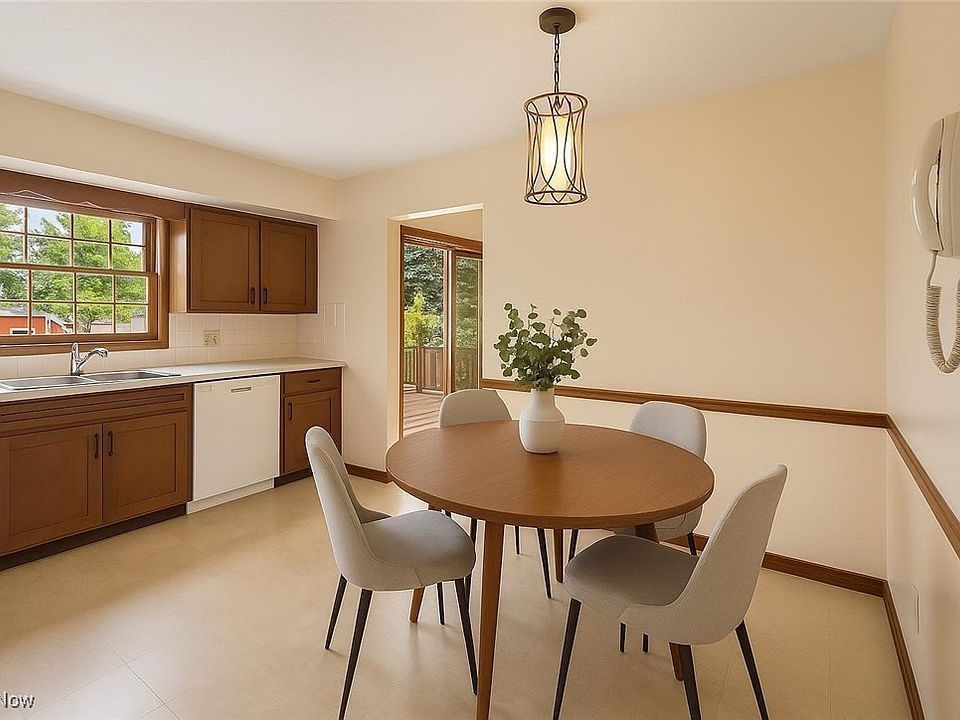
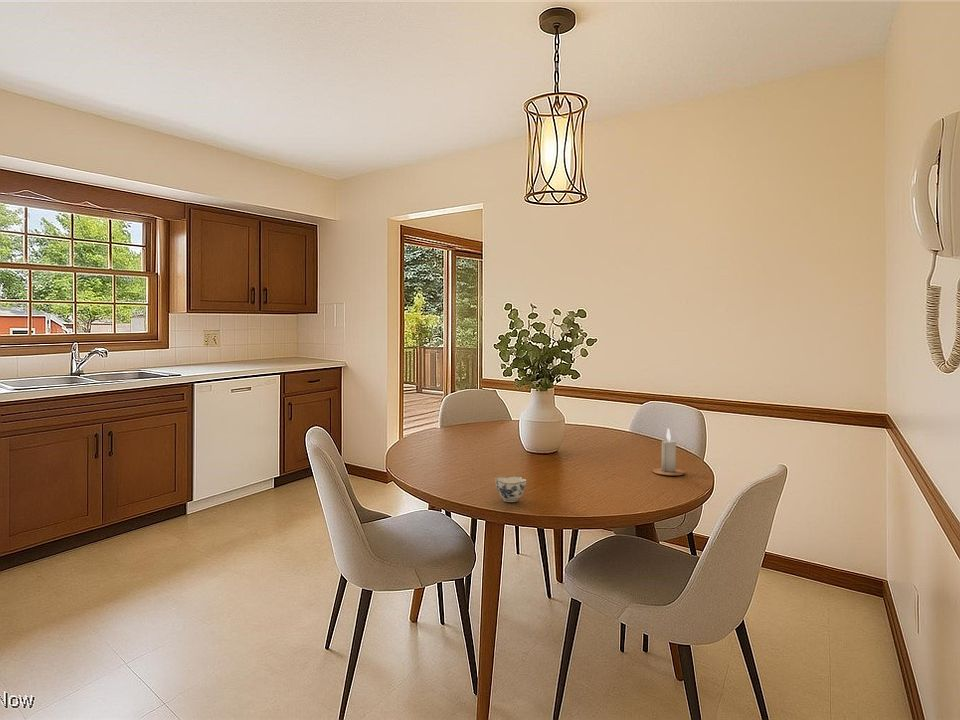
+ chinaware (510, 488)
+ candle (668, 449)
